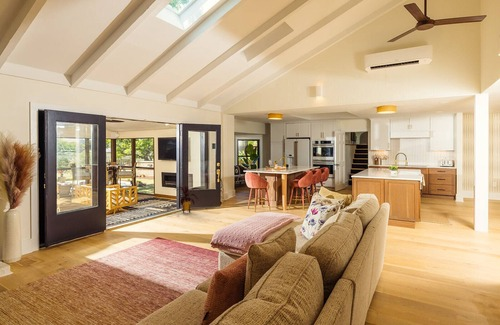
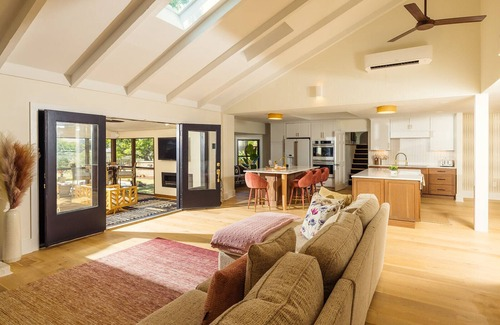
- house plant (185, 199)
